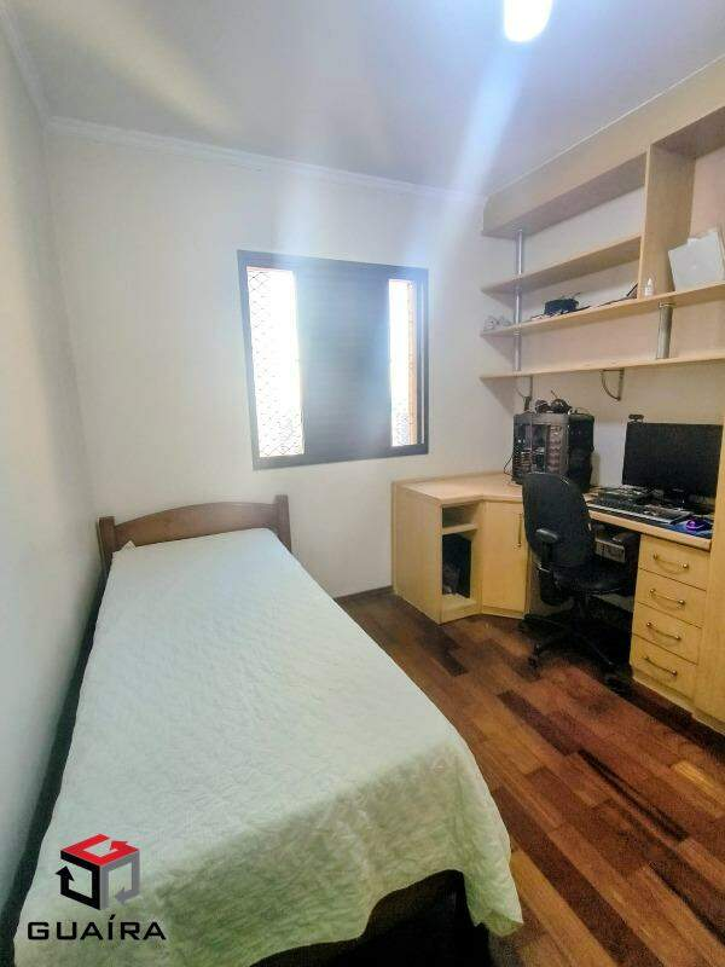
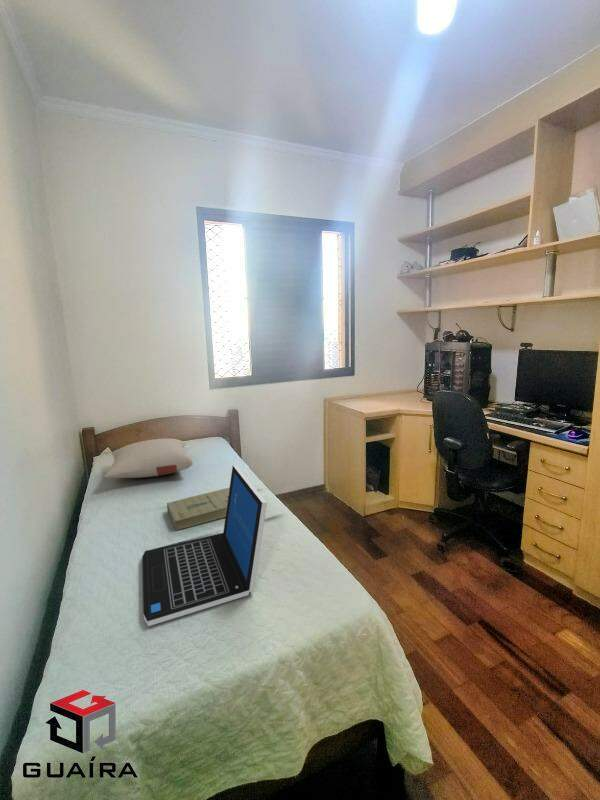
+ pillow (150, 457)
+ book (206, 506)
+ laptop (199, 538)
